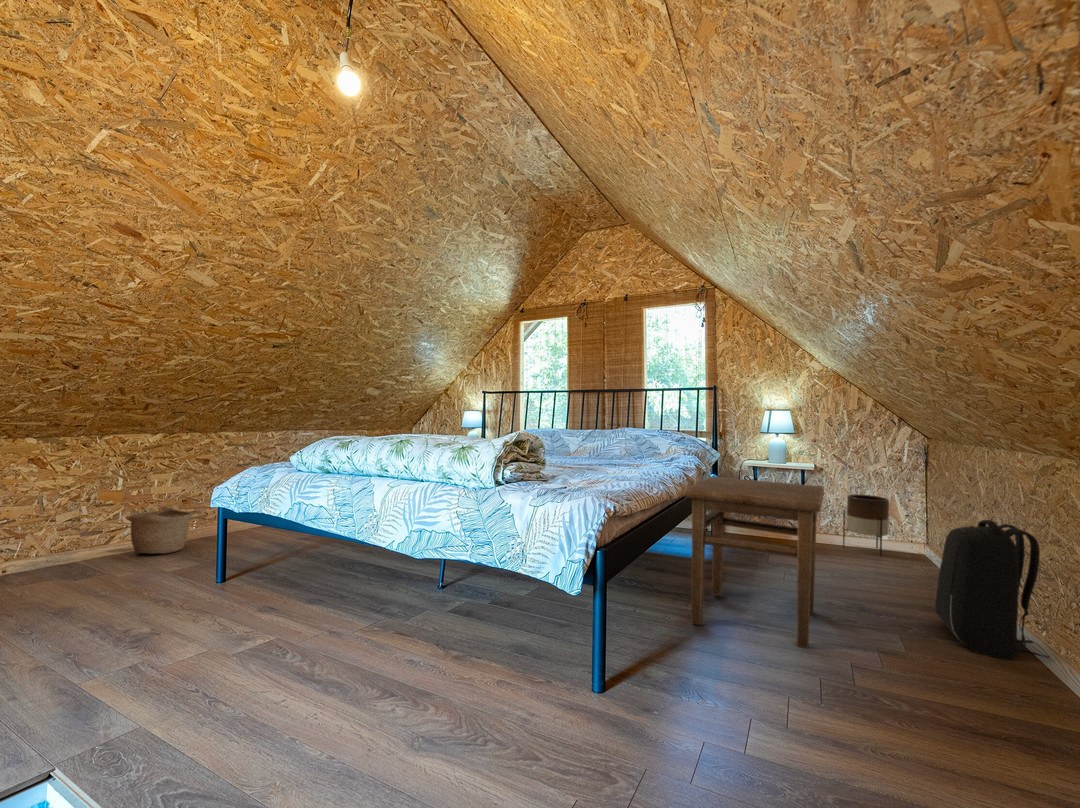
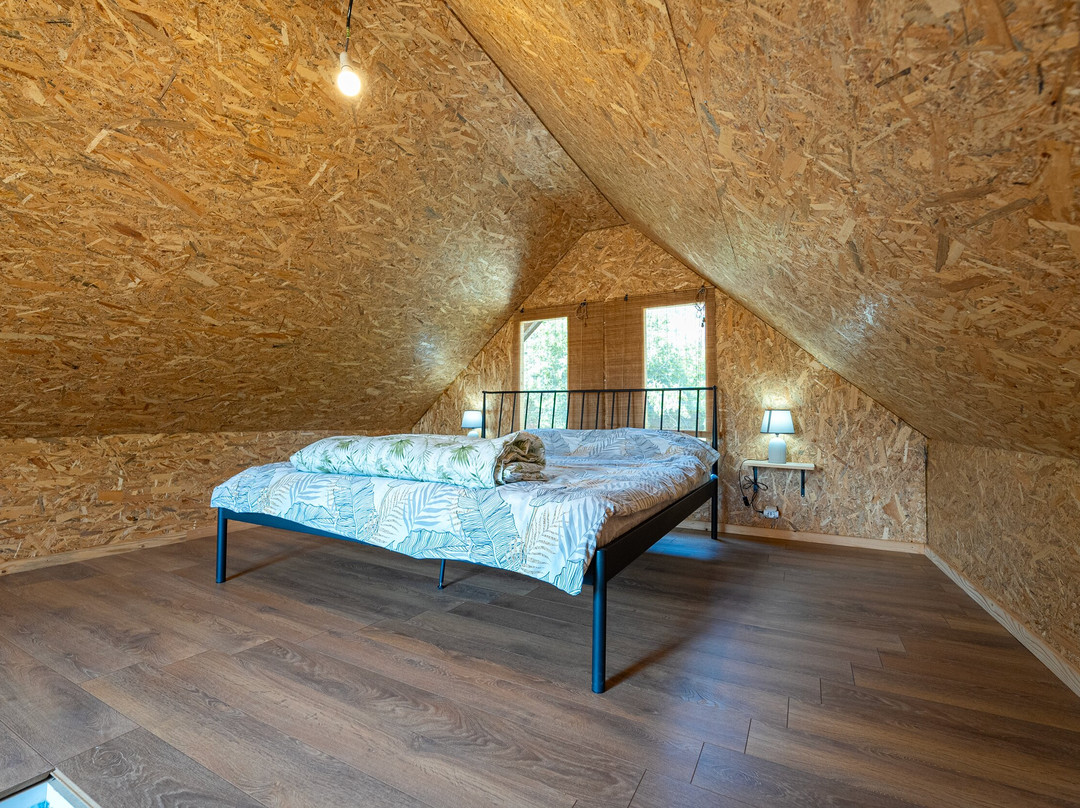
- side table (755, 551)
- basket (160, 529)
- backpack (989, 580)
- planter (865, 523)
